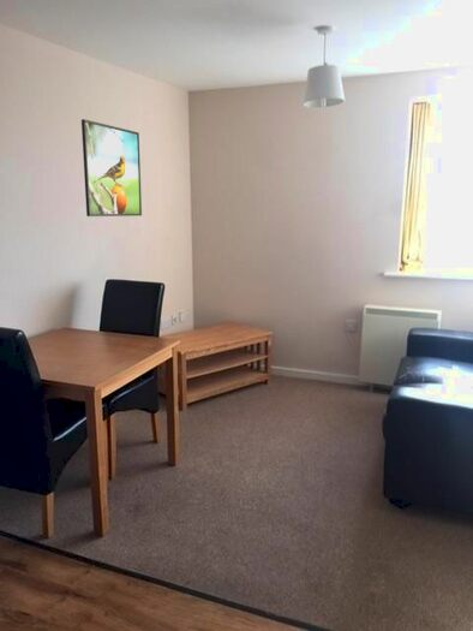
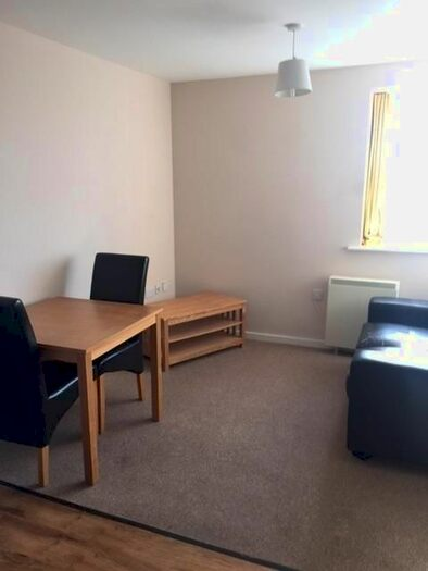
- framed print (114, 172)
